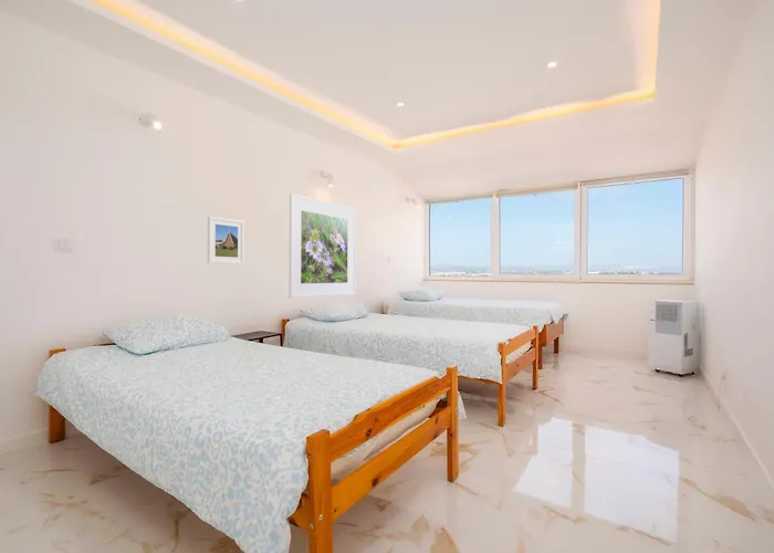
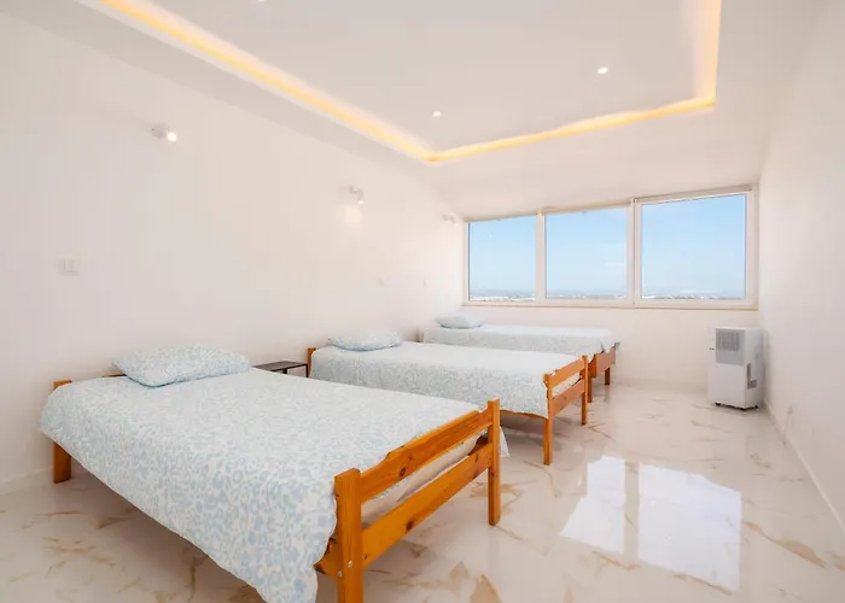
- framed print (226, 241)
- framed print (325, 249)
